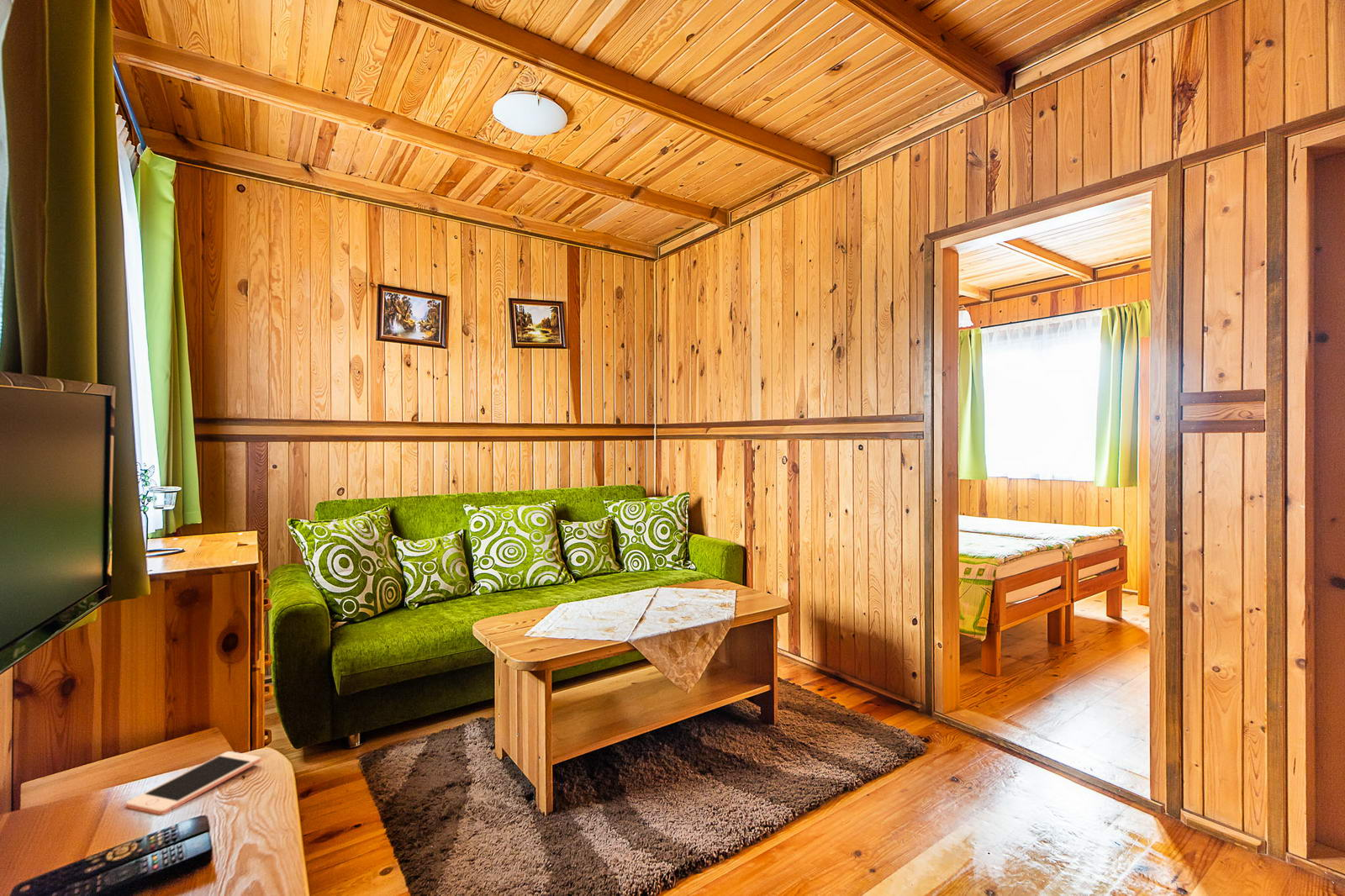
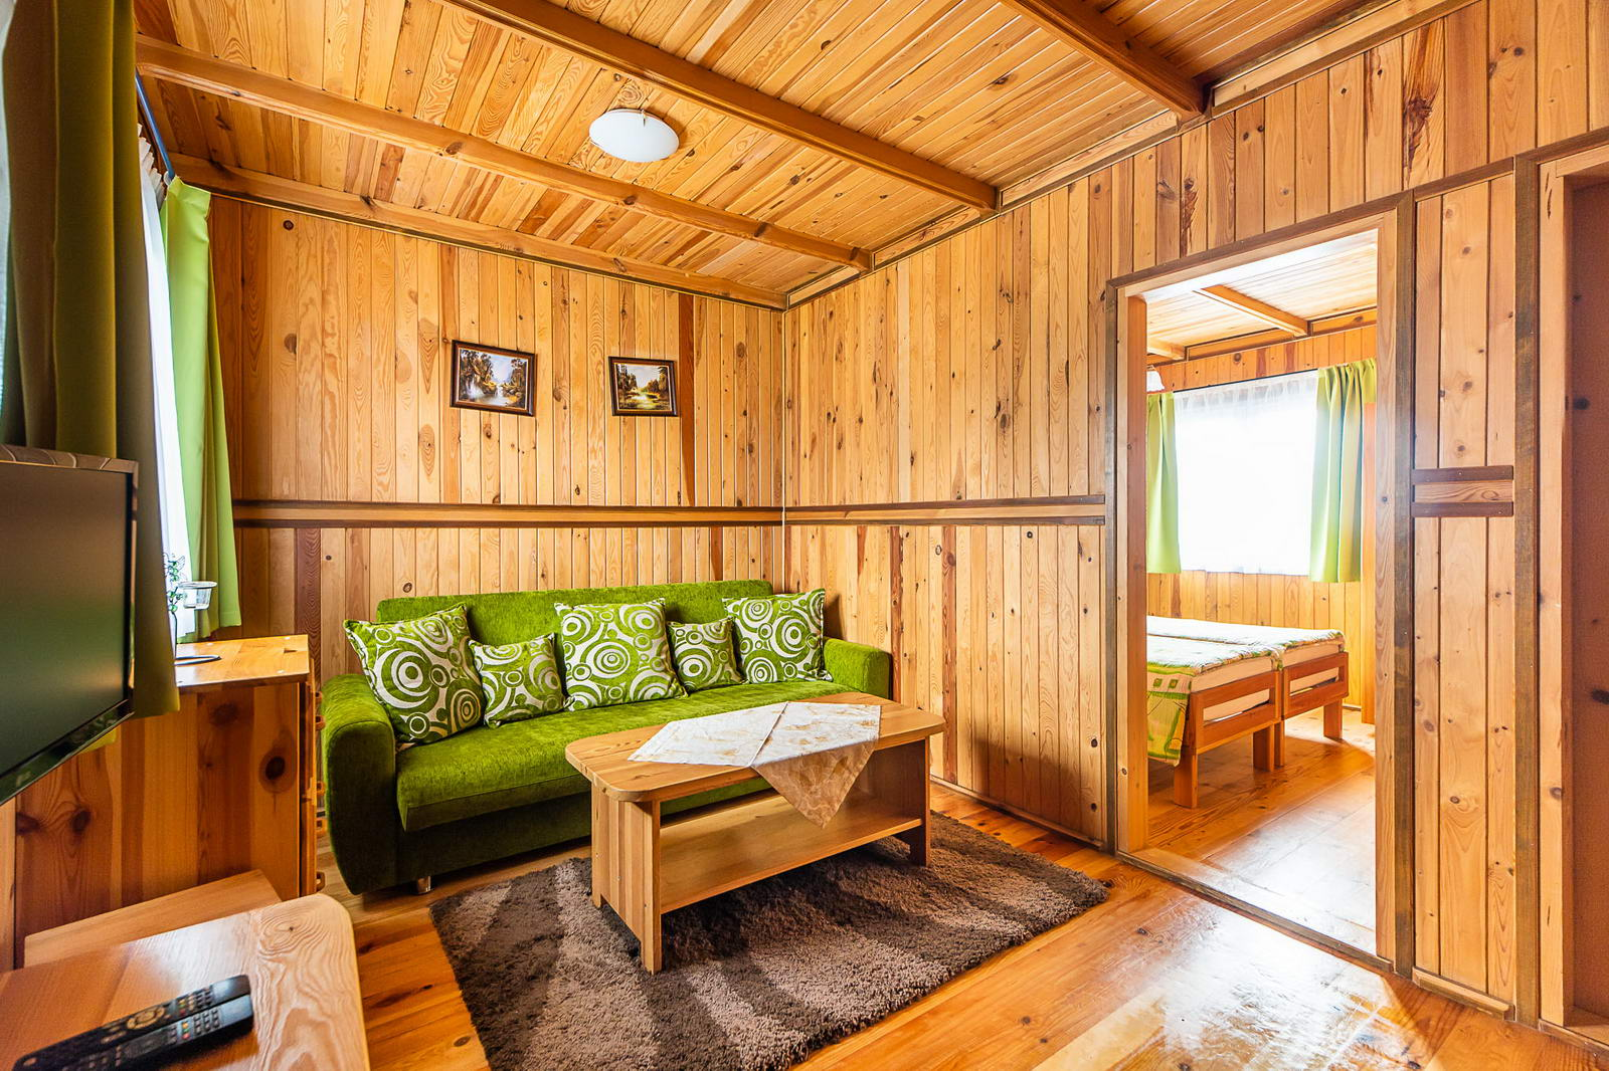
- cell phone (198, 780)
